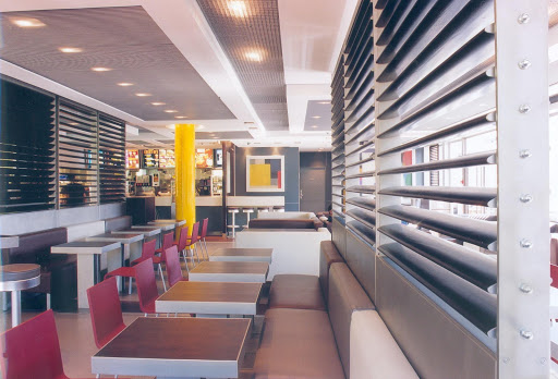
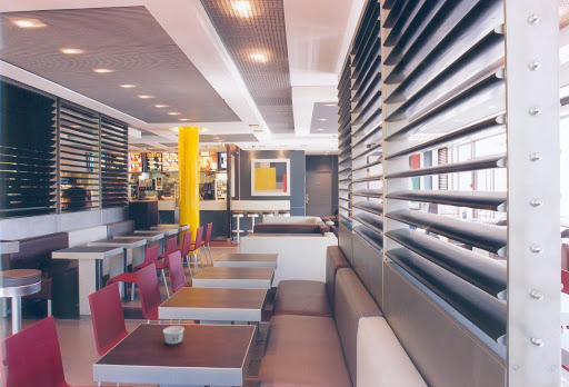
+ paper cup (173, 335)
